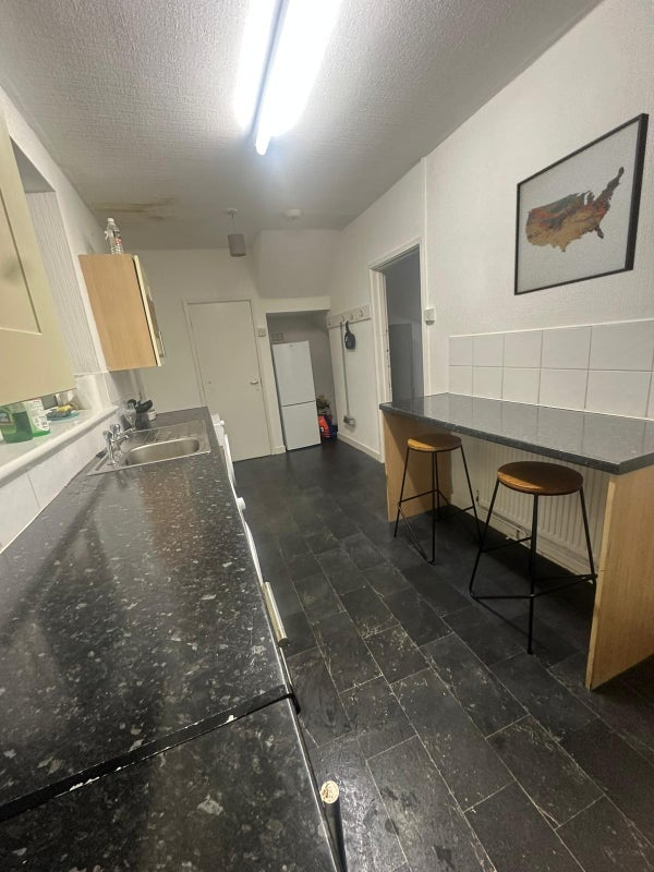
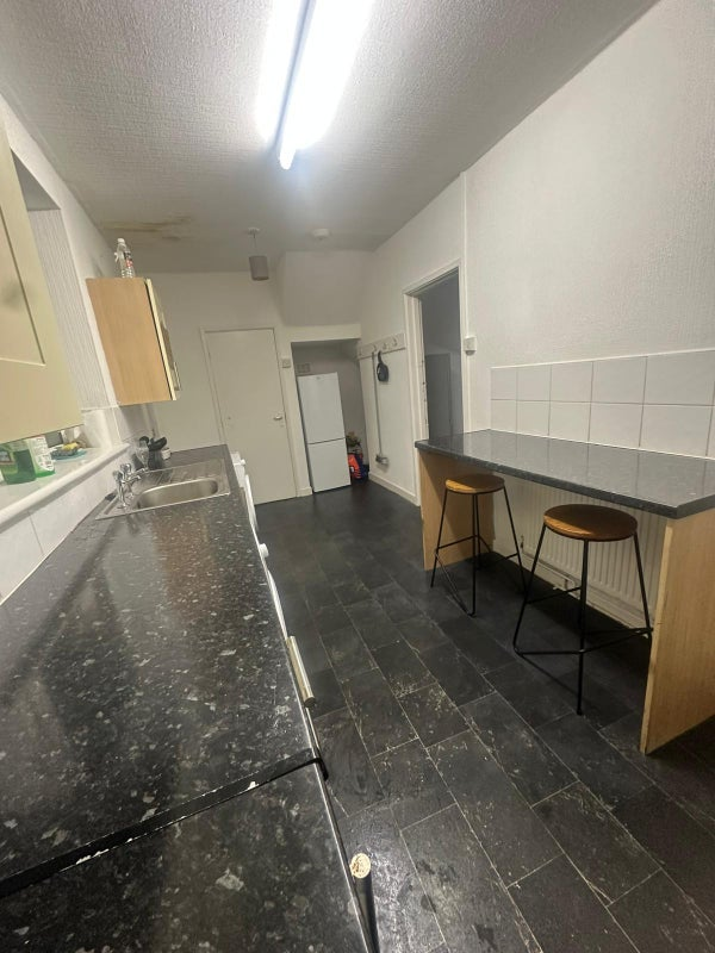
- wall art (568, 221)
